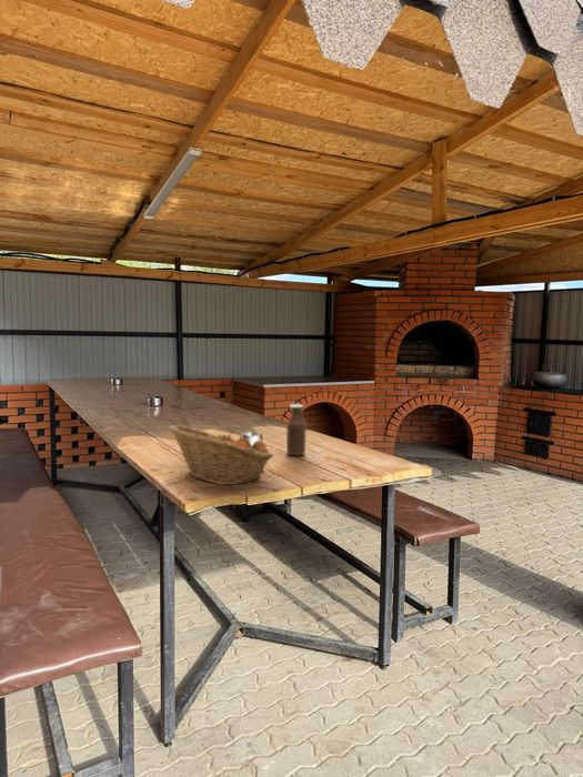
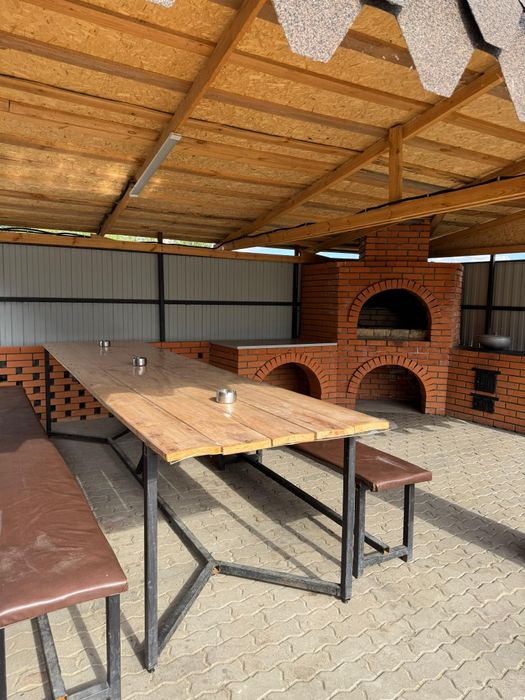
- bottle (295, 430)
- fruit basket (220, 450)
